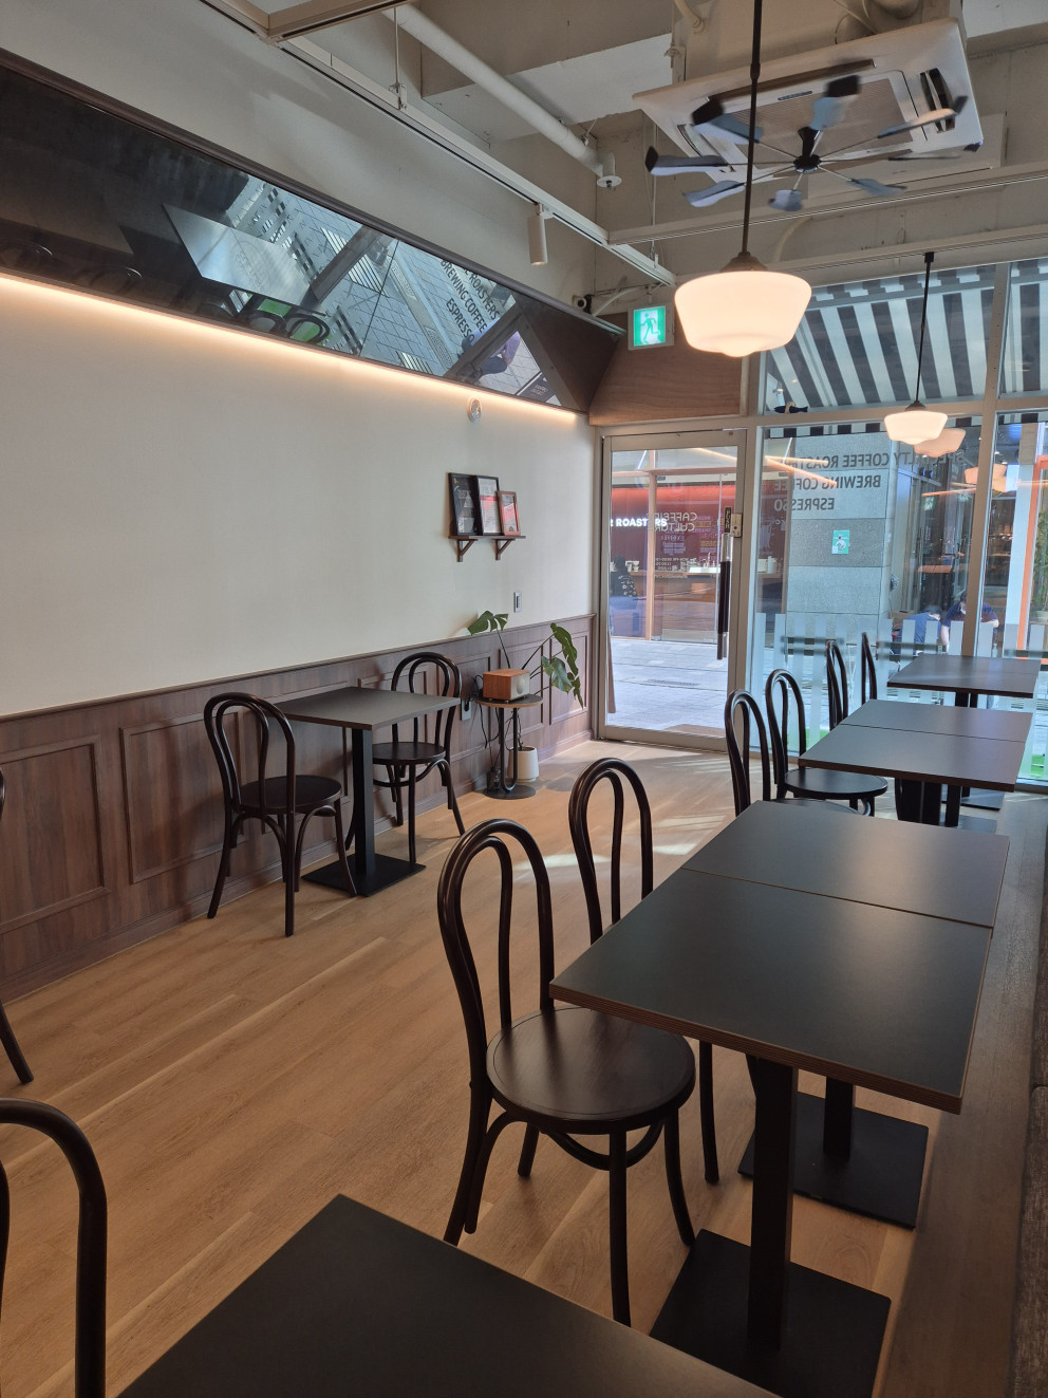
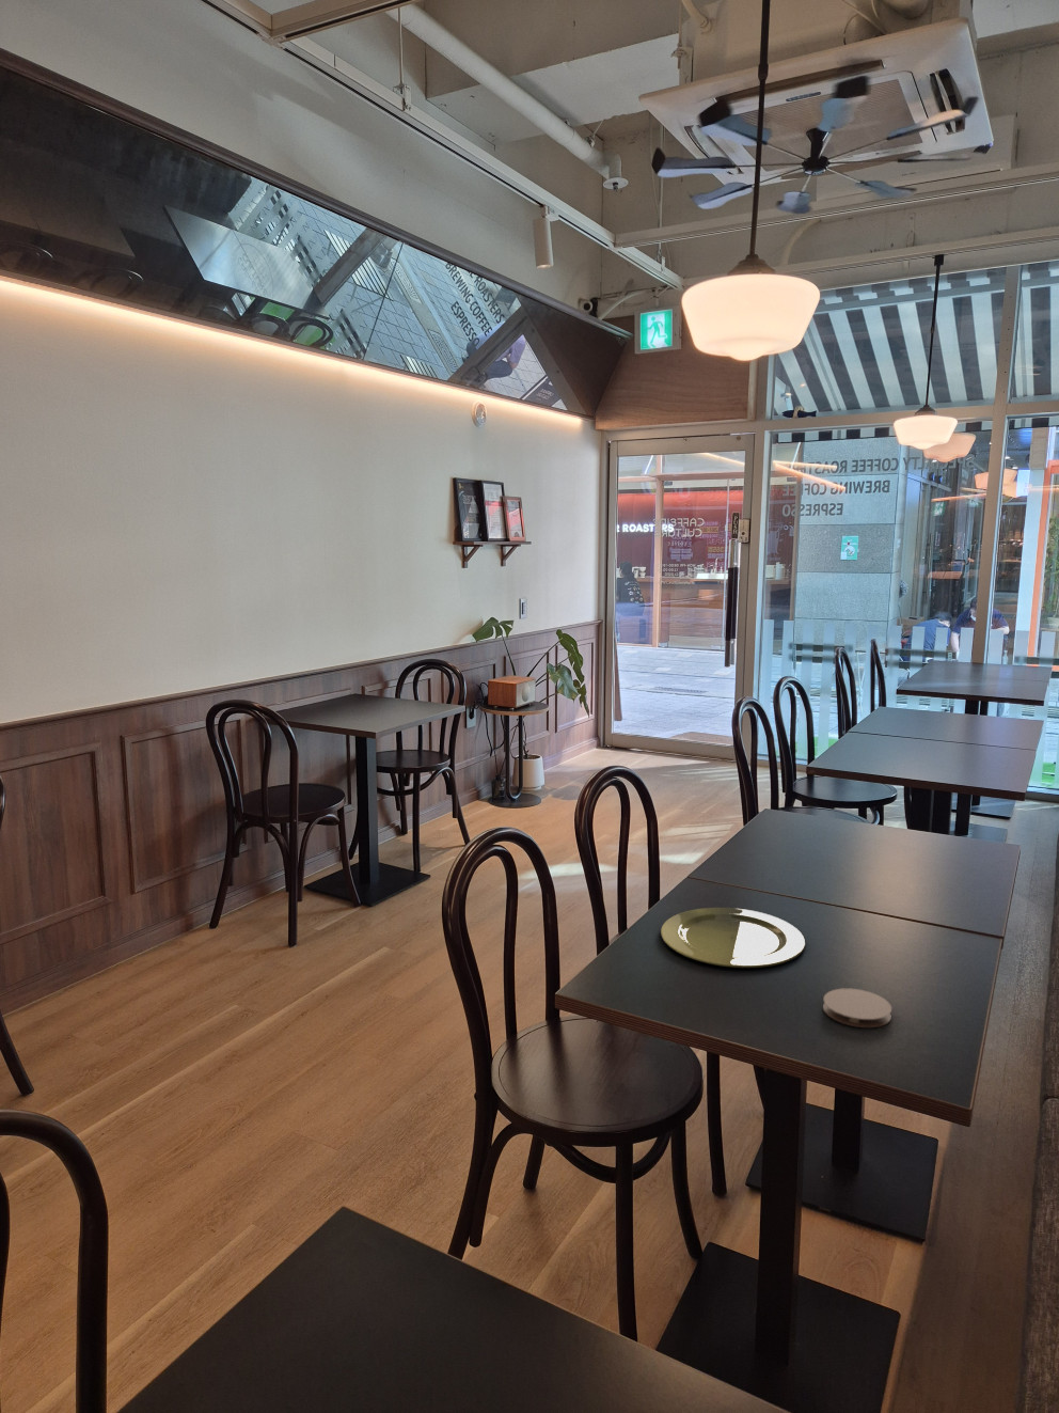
+ plate (731, 936)
+ coaster (857, 1007)
